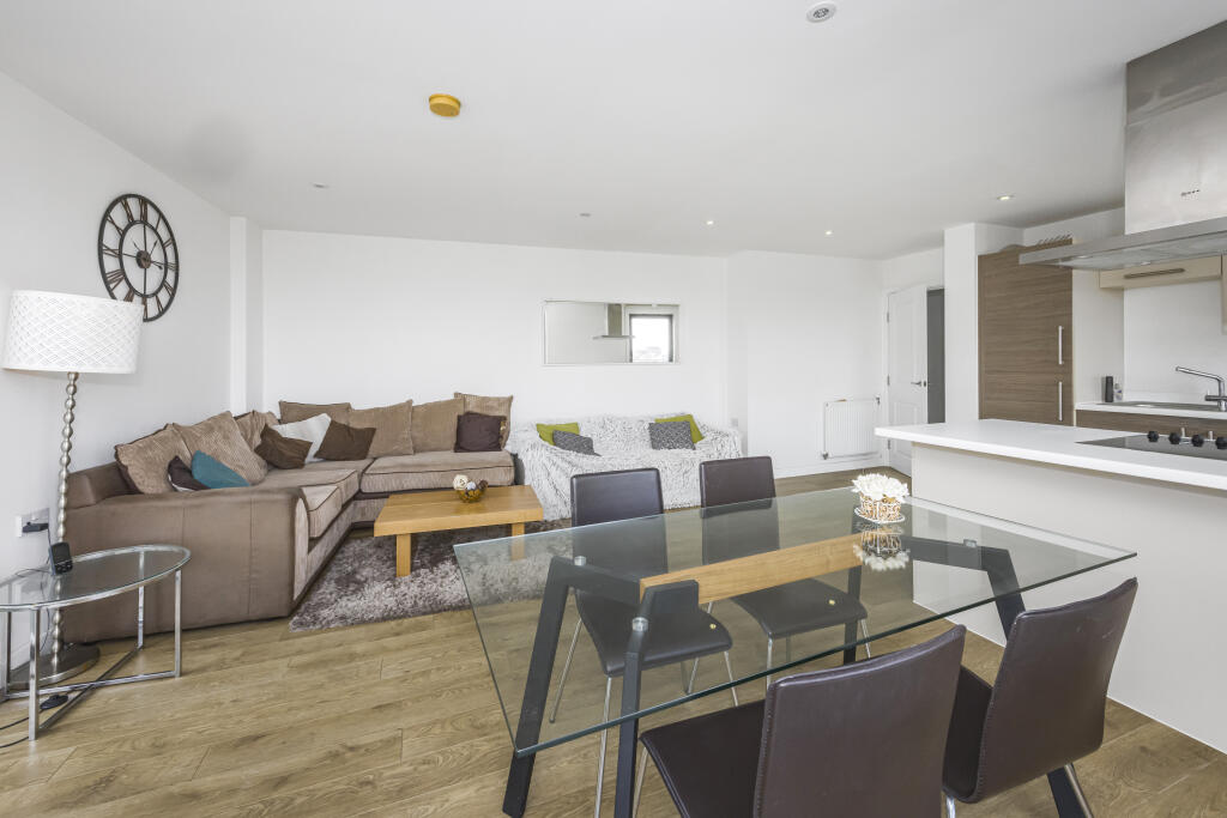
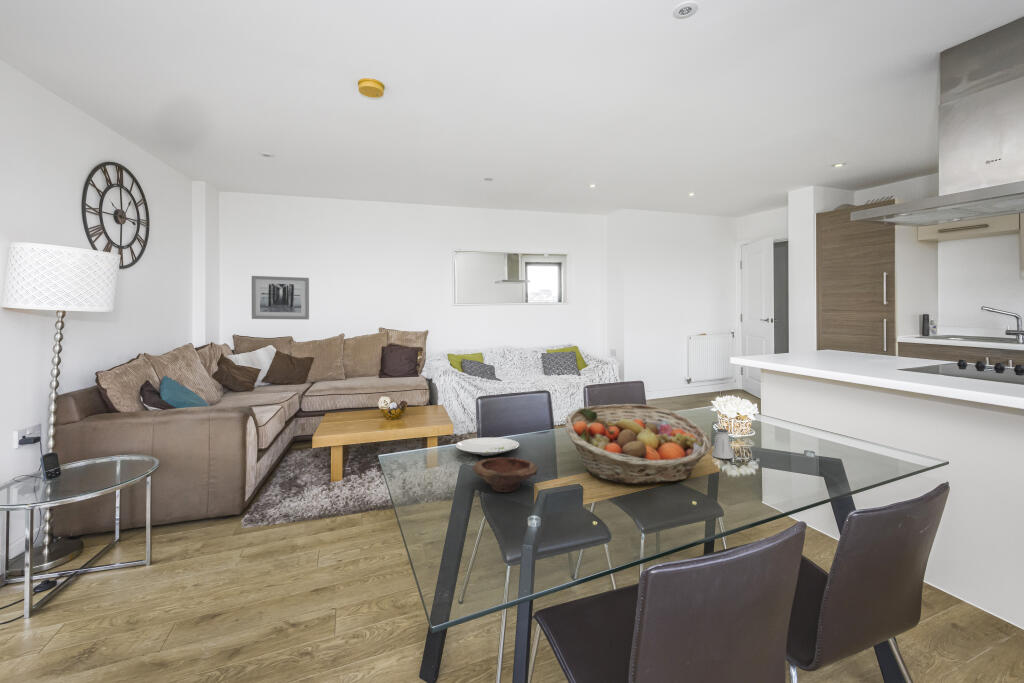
+ plate (487, 448)
+ bowl (505, 475)
+ wall art (280, 298)
+ fruit basket (635, 440)
+ saltshaker (722, 442)
